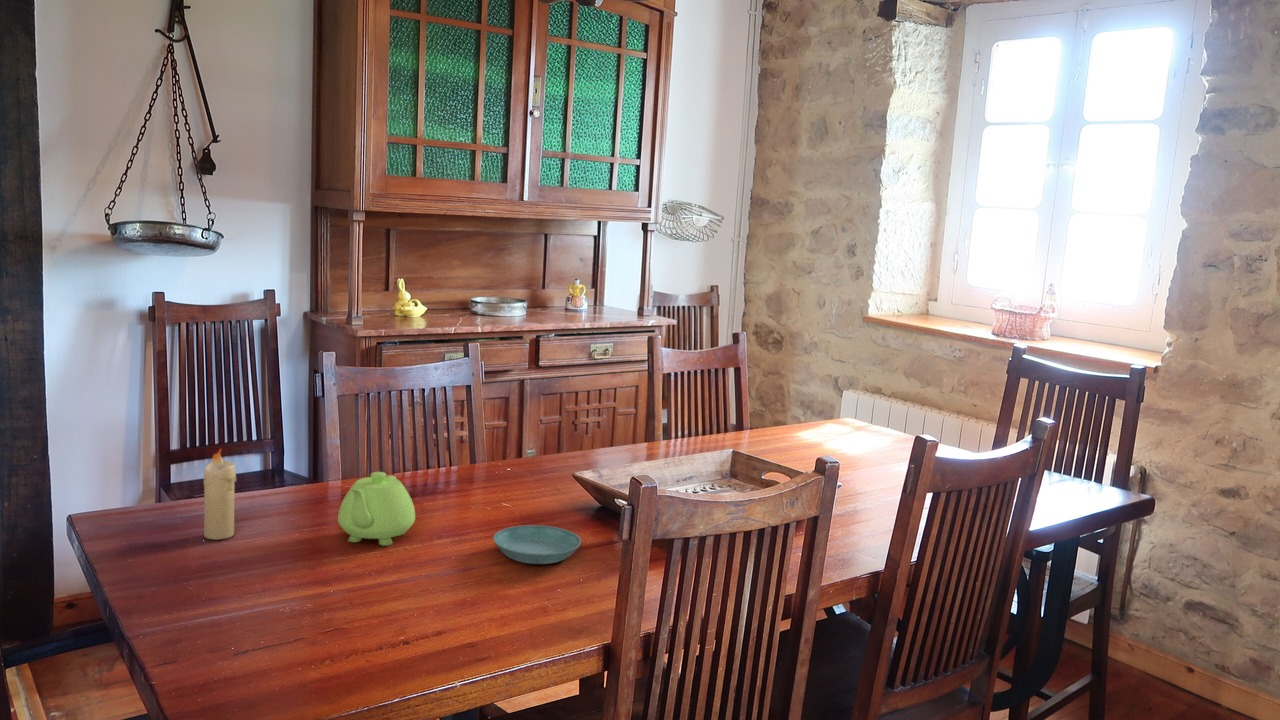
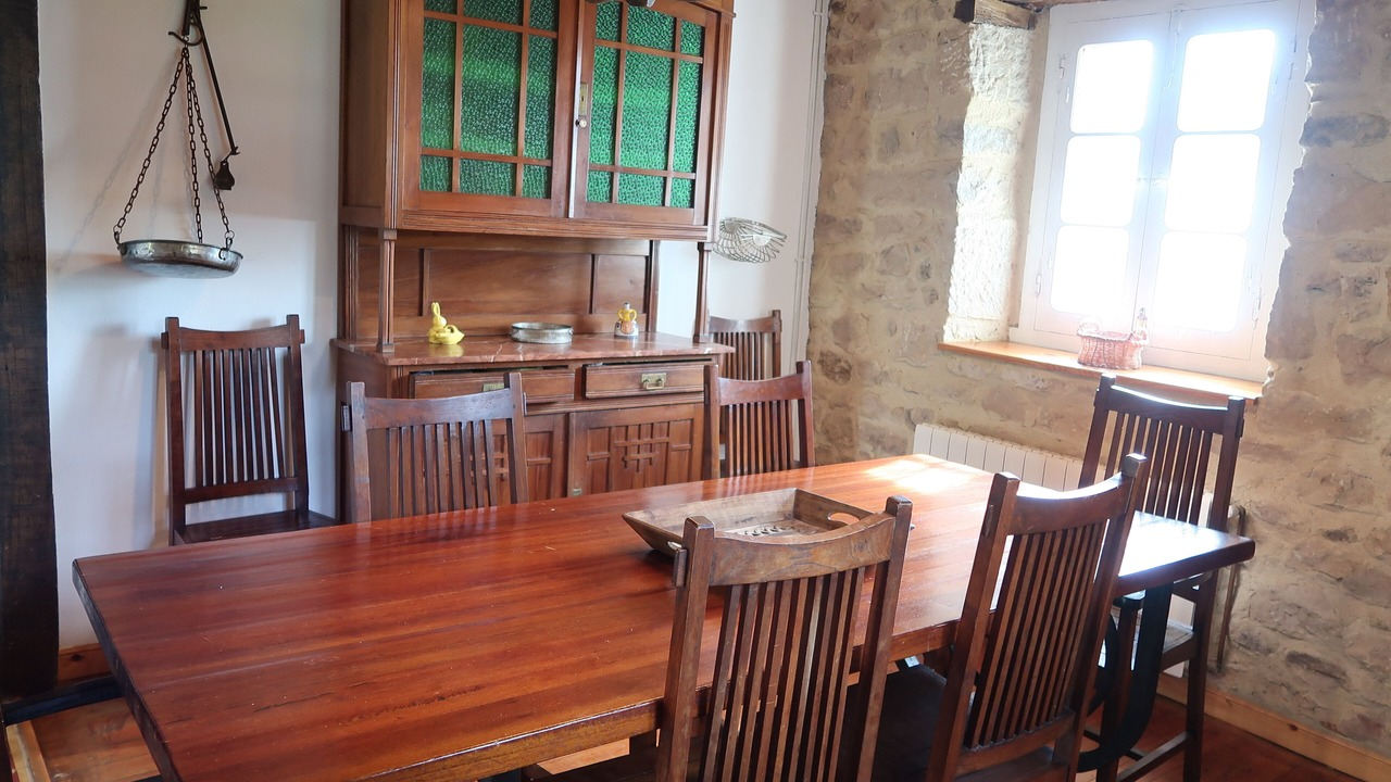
- saucer (536, 546)
- candle (219, 492)
- teapot (375, 506)
